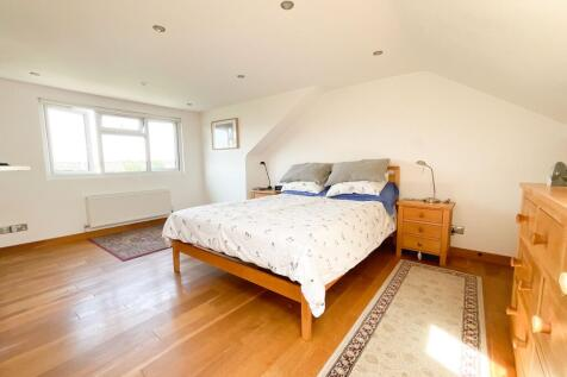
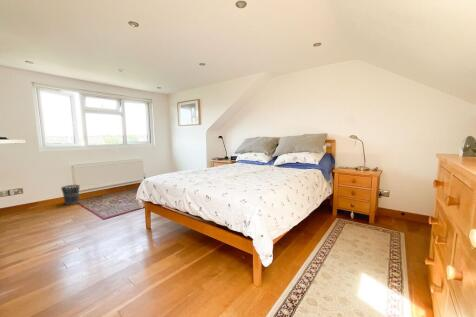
+ wastebasket (71, 194)
